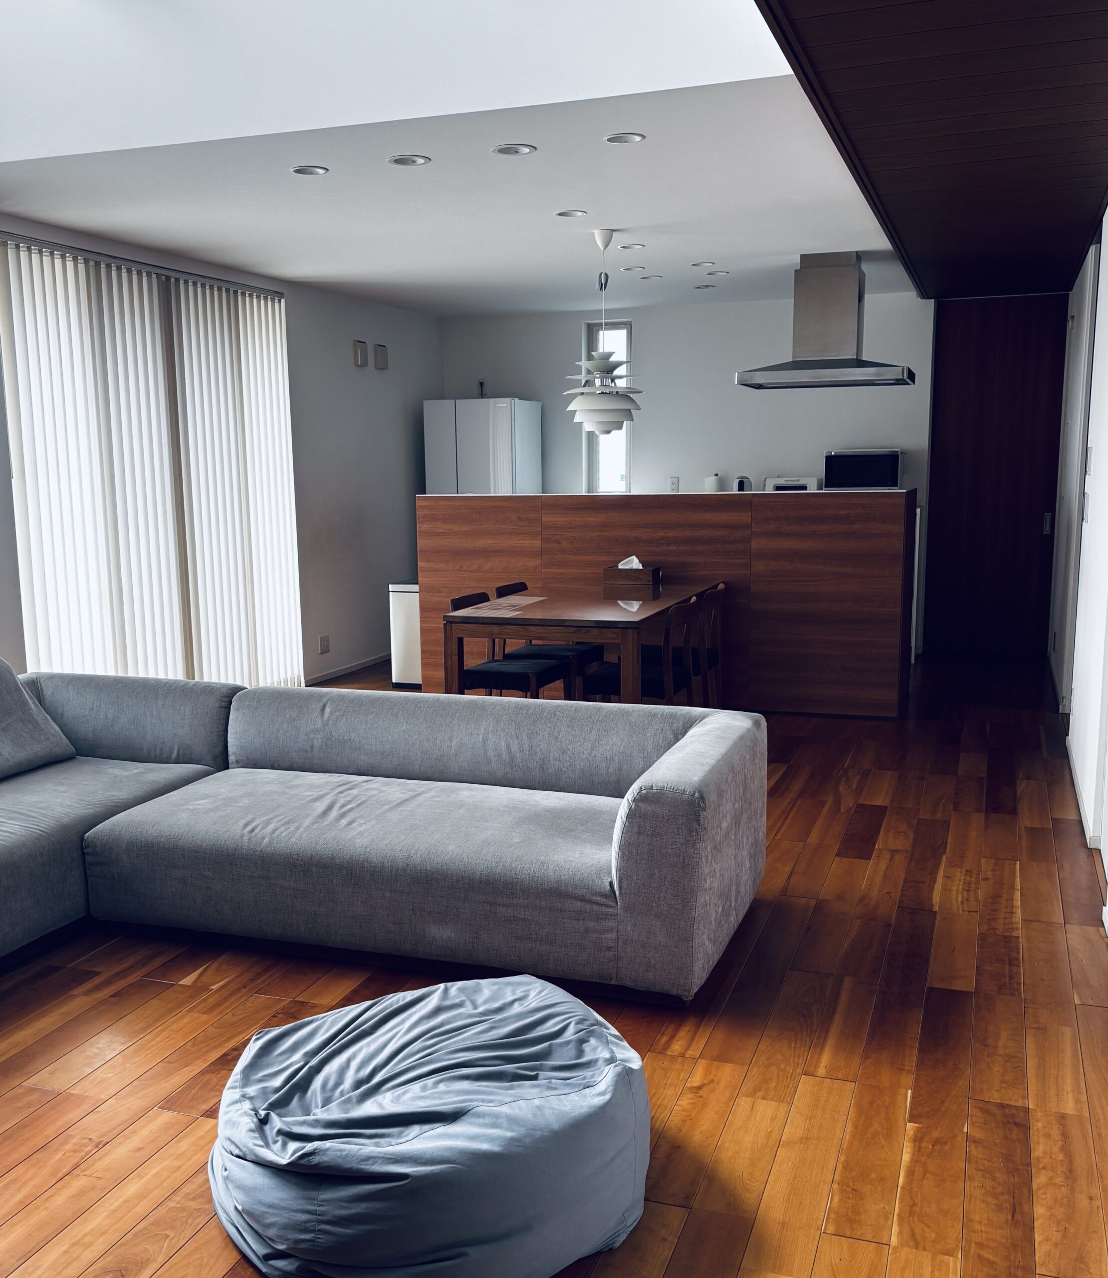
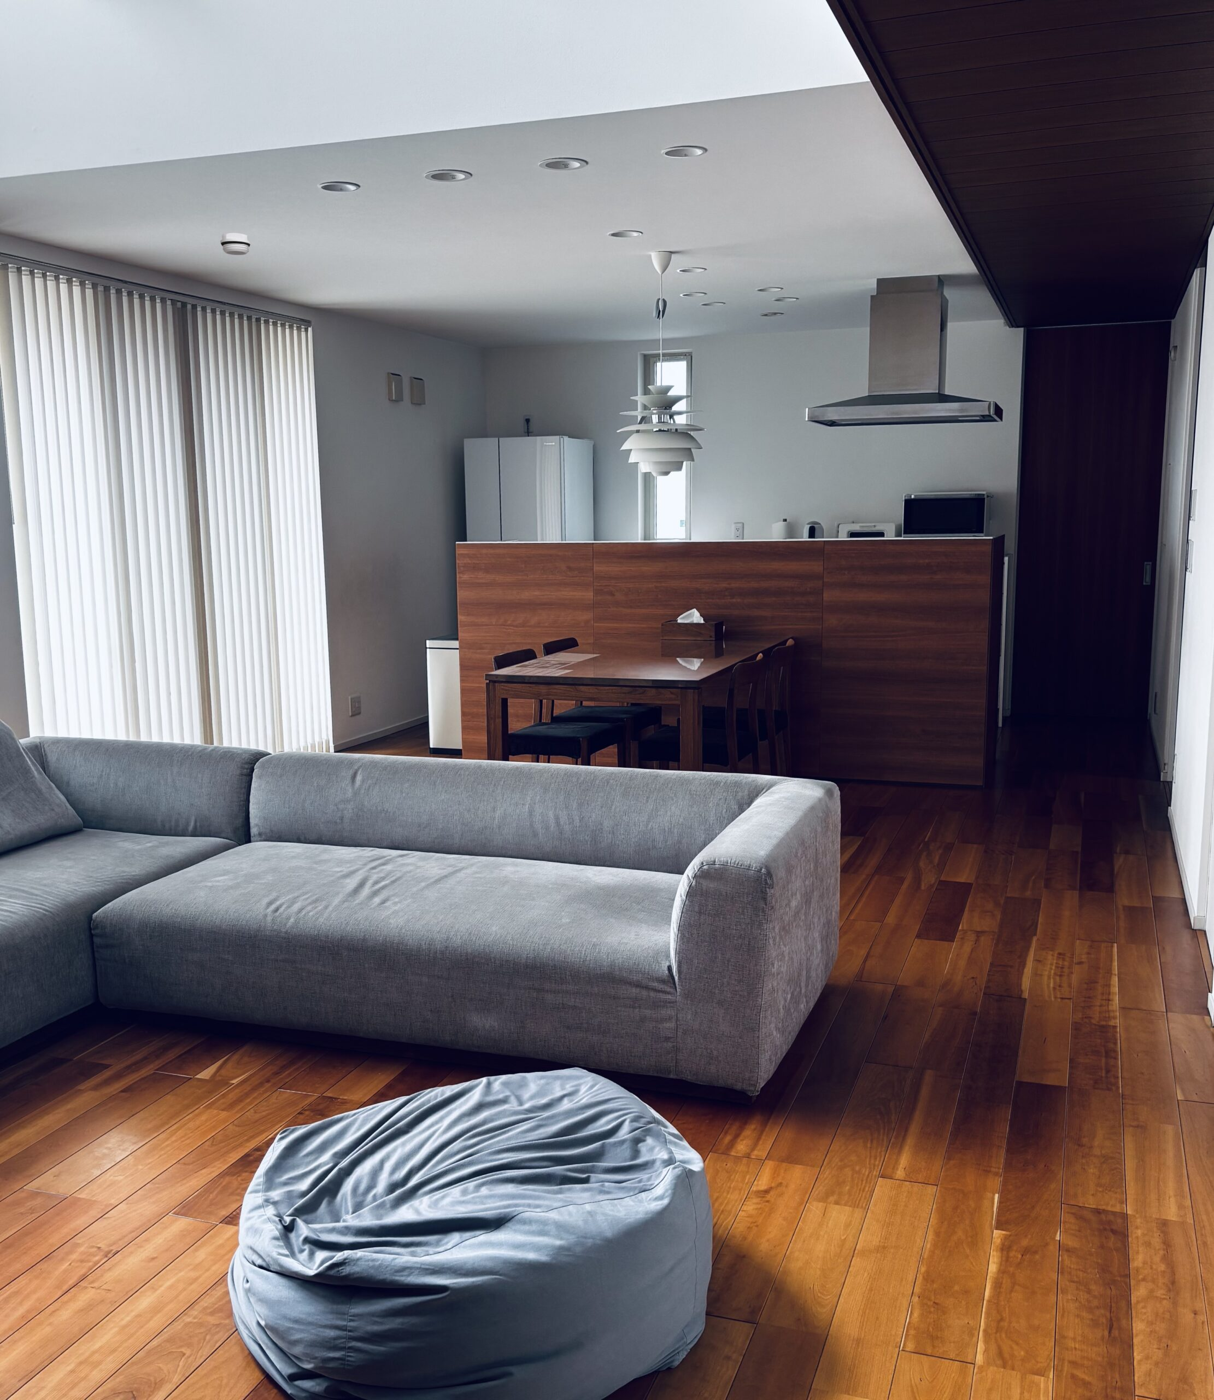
+ smoke detector (234, 244)
